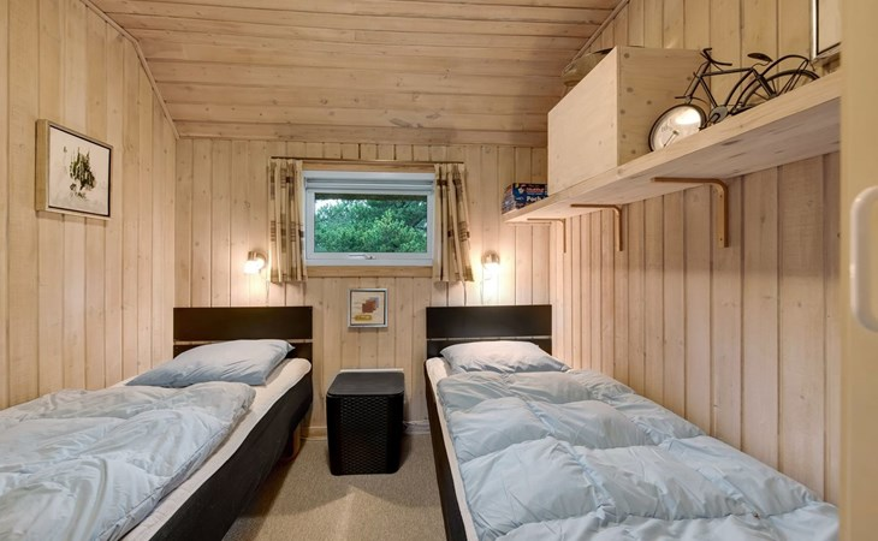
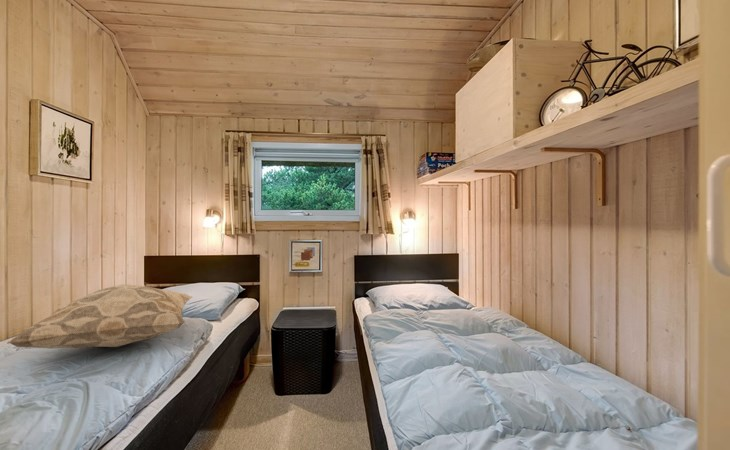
+ decorative pillow (121, 314)
